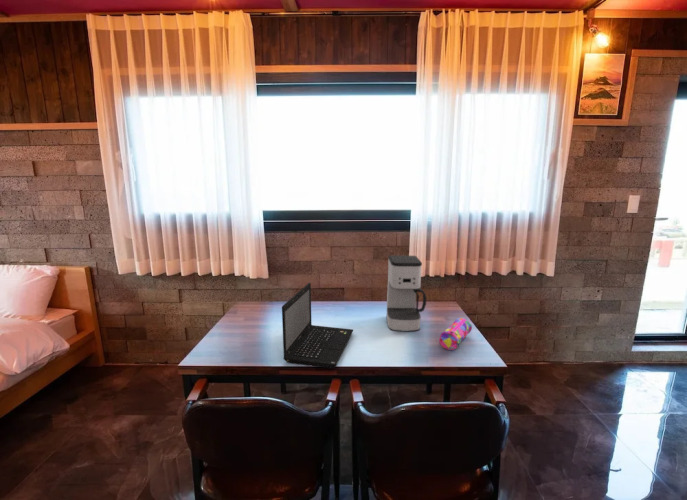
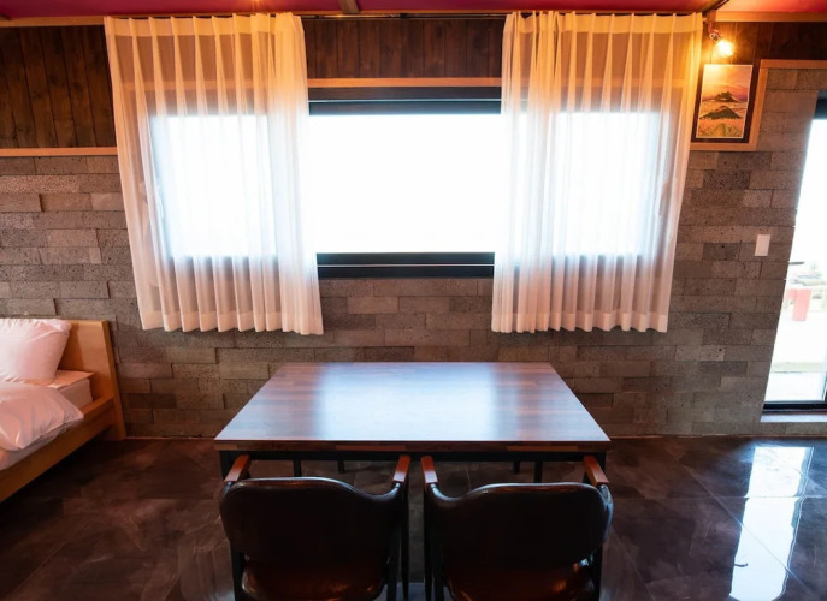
- coffee maker (406, 292)
- laptop (321, 326)
- pencil case (456, 333)
